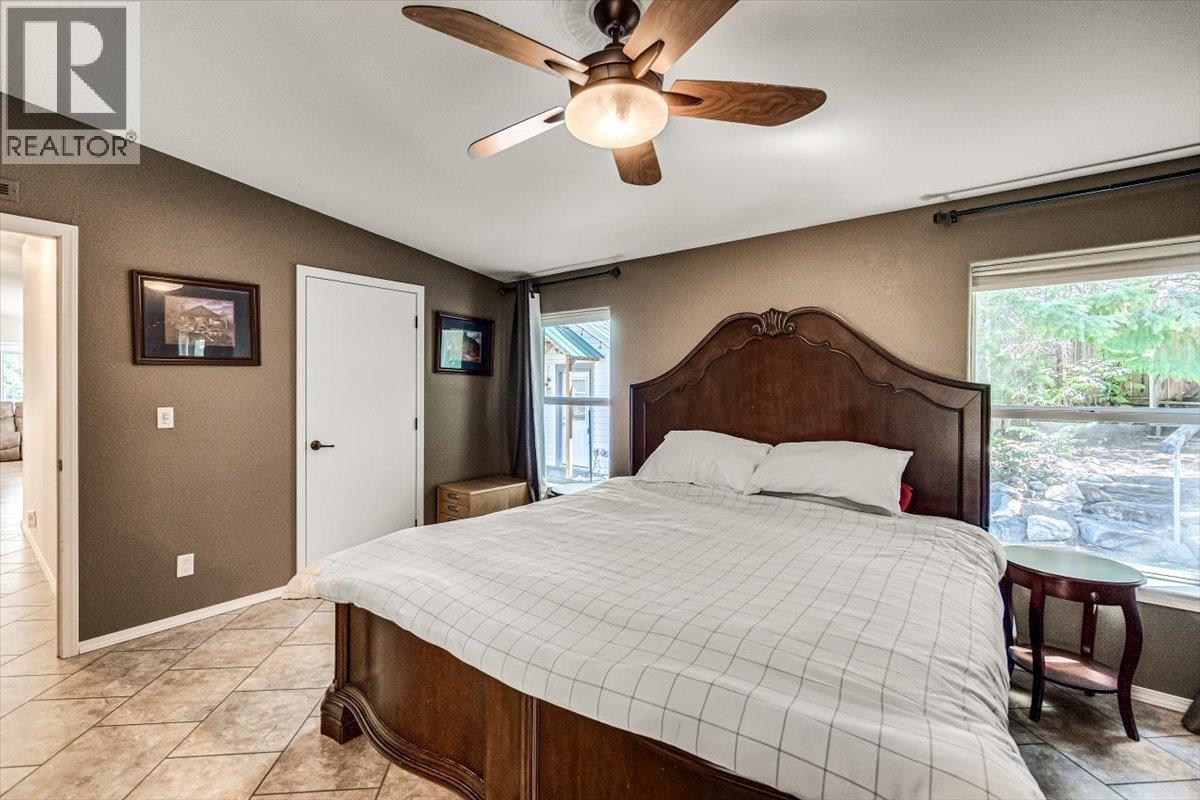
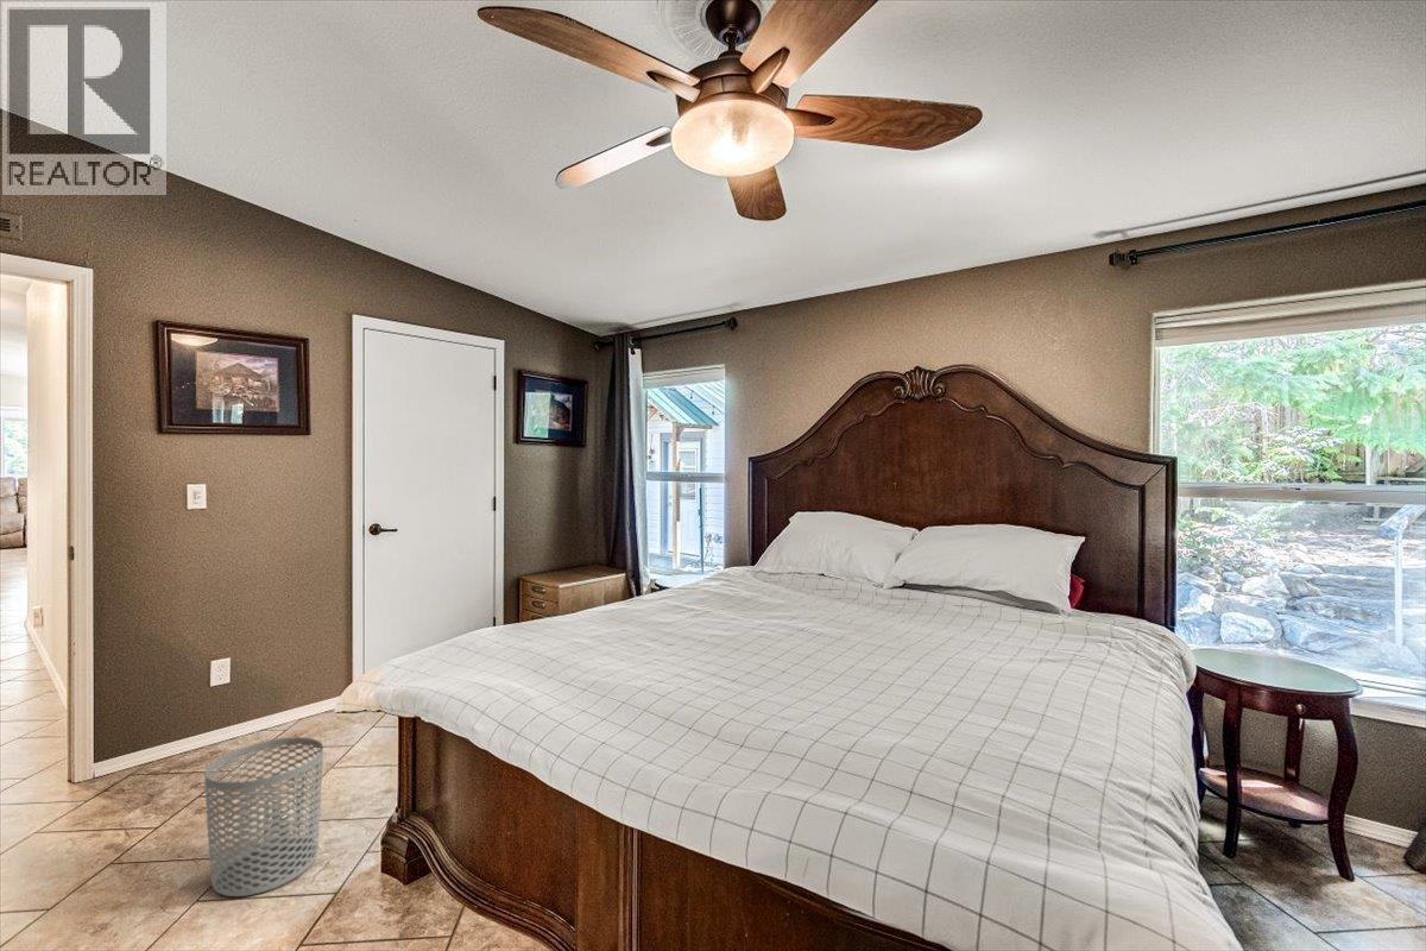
+ waste bin (266, 813)
